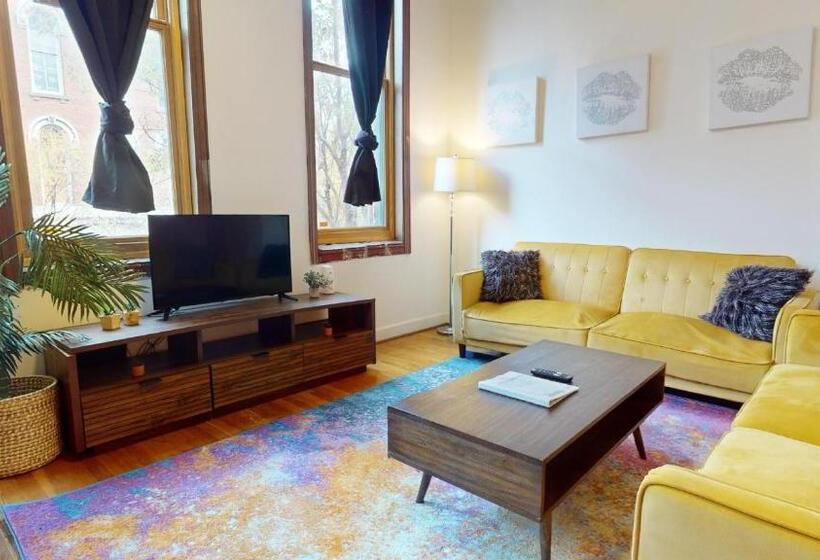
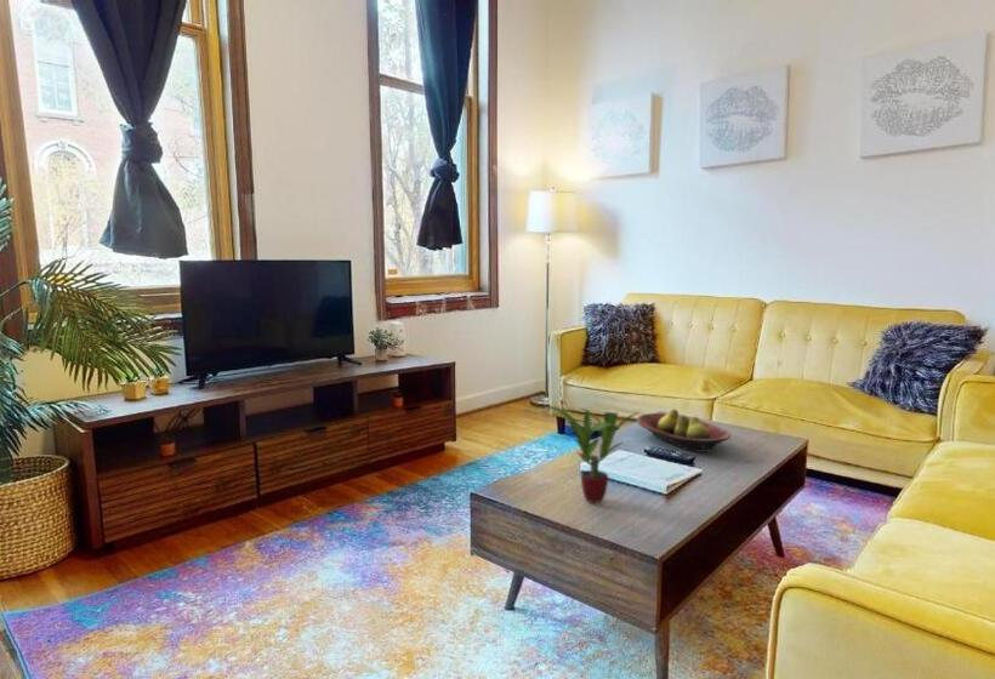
+ fruit bowl (681, 427)
+ potted plant (586, 451)
